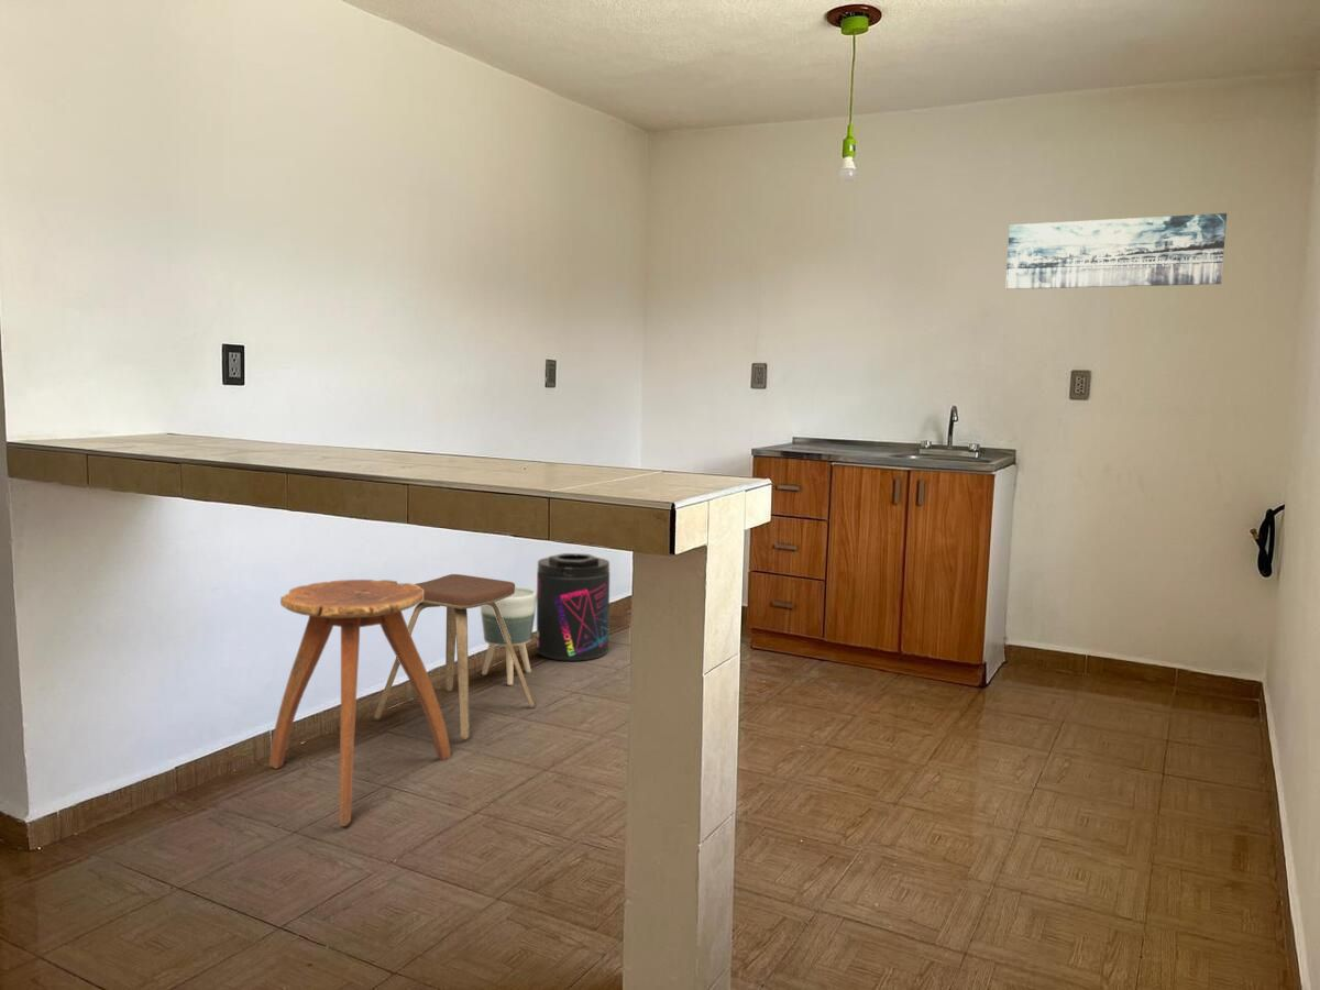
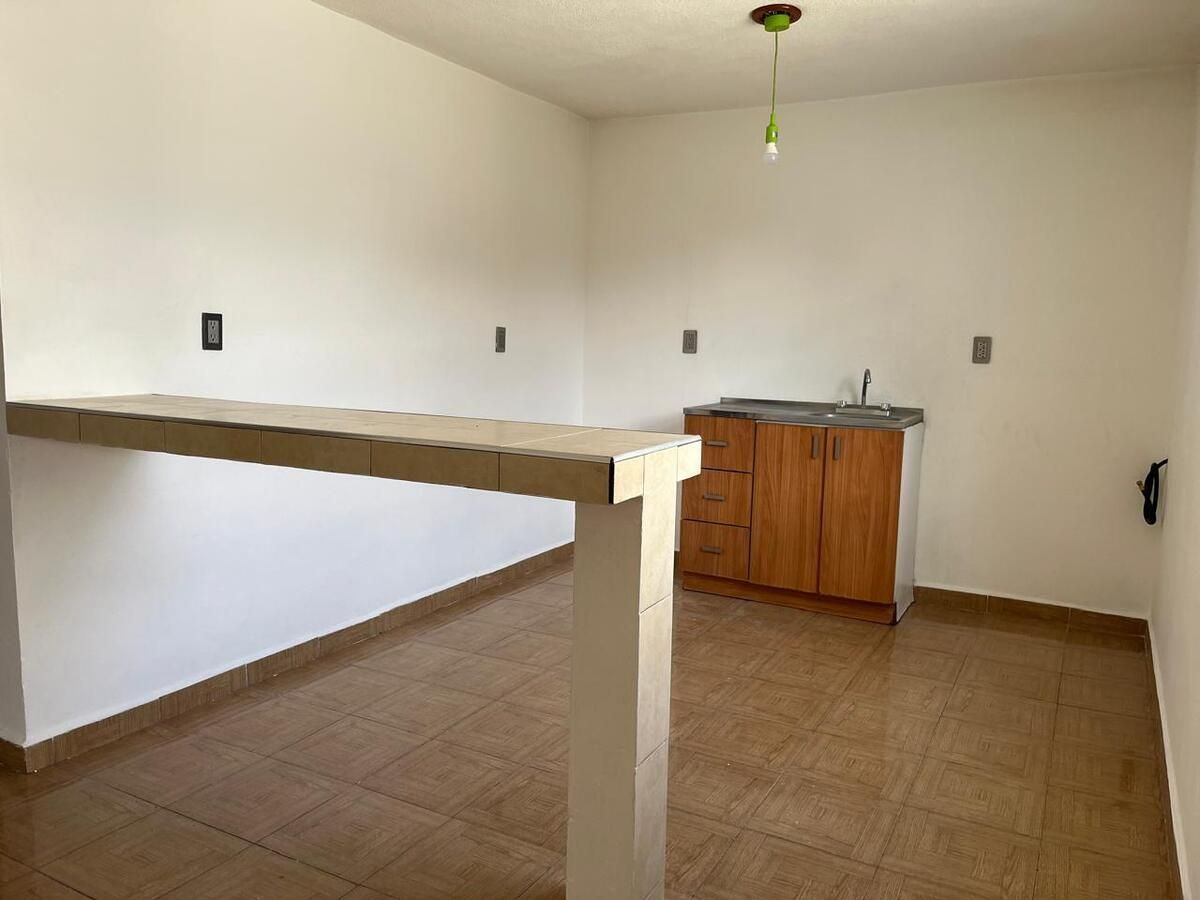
- stool (349, 682)
- wall art (1111, 253)
- music stool (457, 649)
- planter (508, 634)
- supplement container (572, 604)
